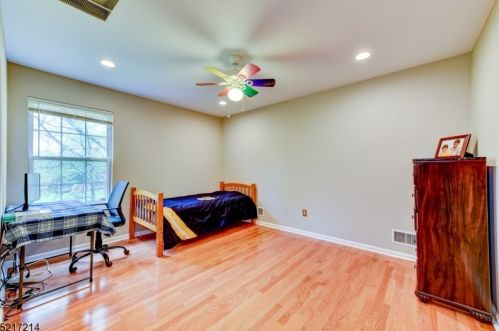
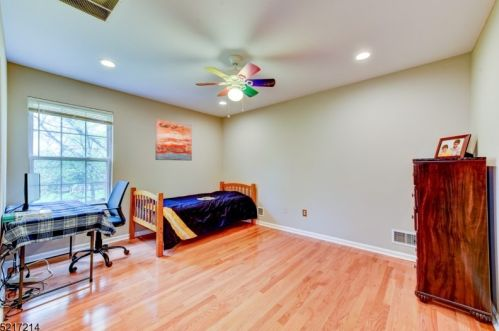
+ wall art (174, 141)
